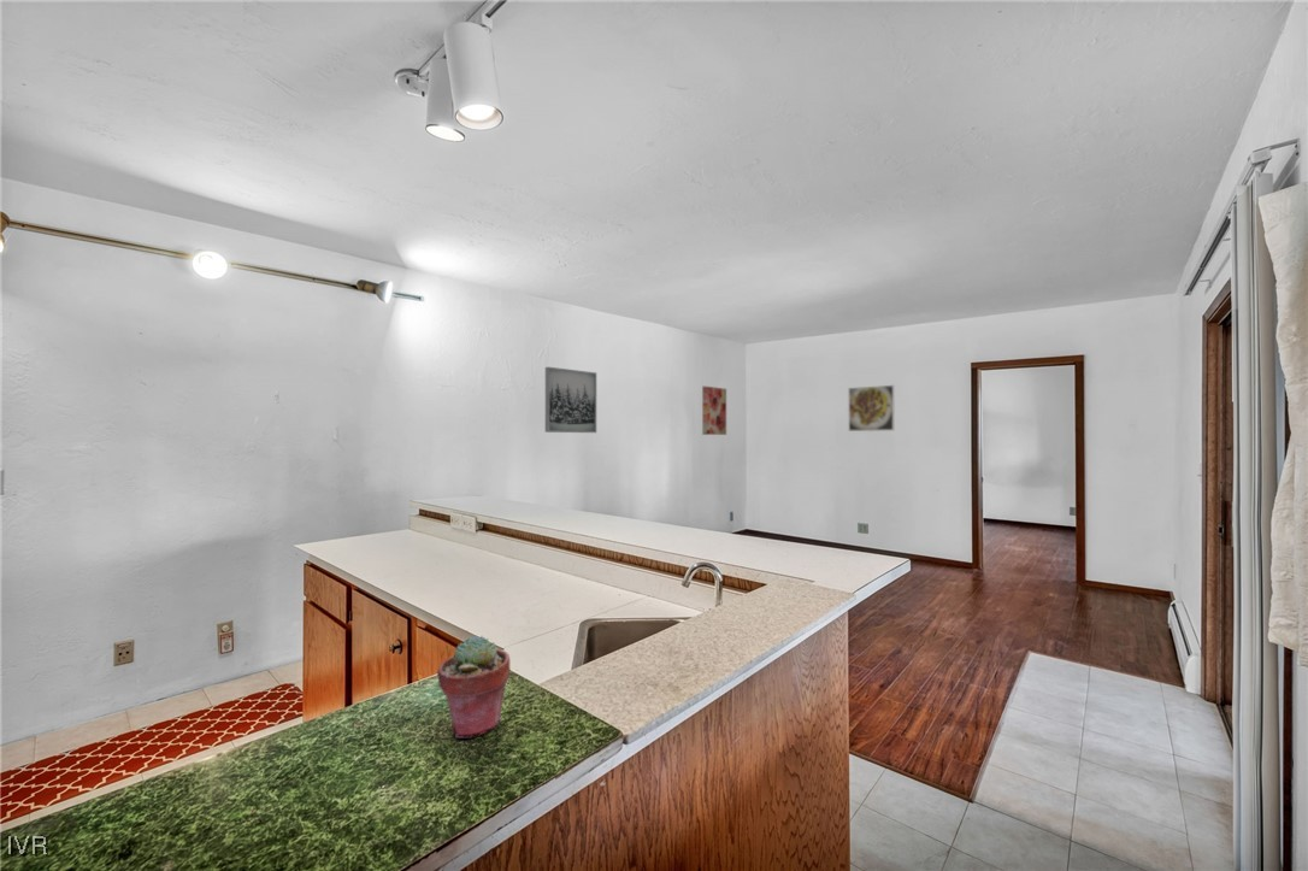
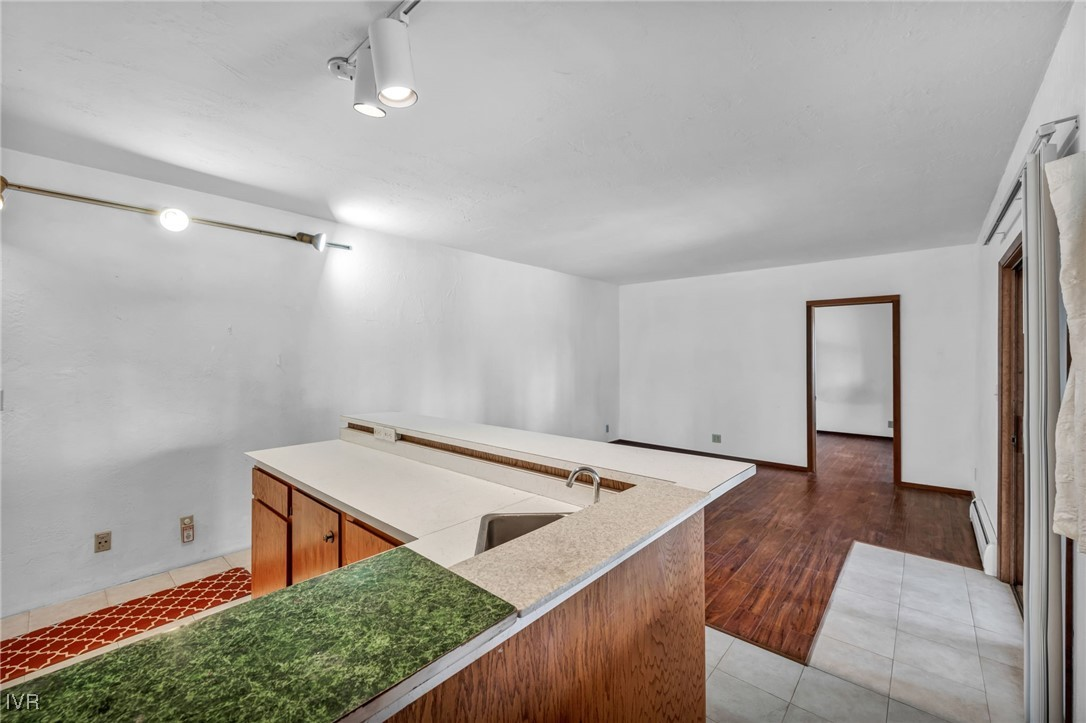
- wall art (714, 411)
- wall art (571, 401)
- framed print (871, 408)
- potted succulent (475, 679)
